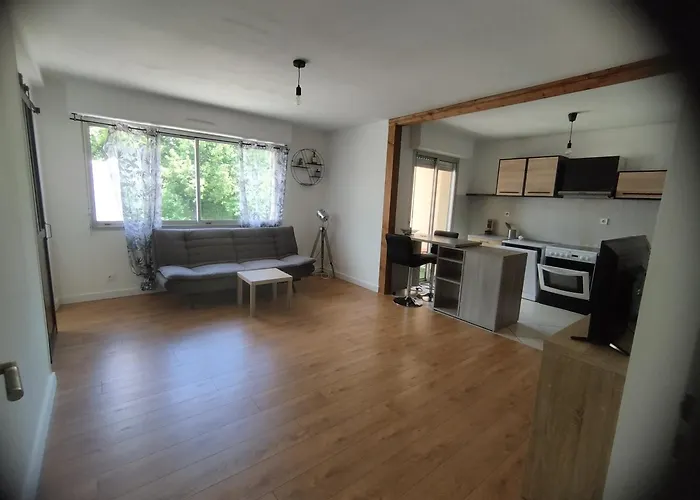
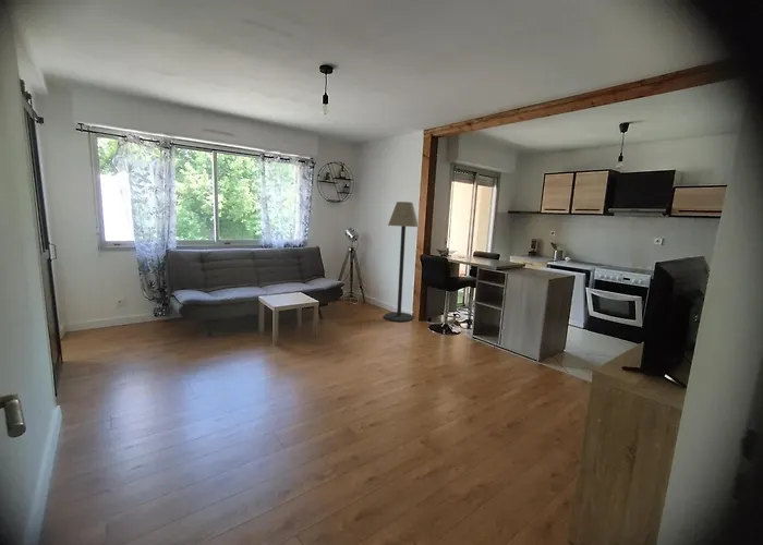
+ floor lamp (401, 261)
